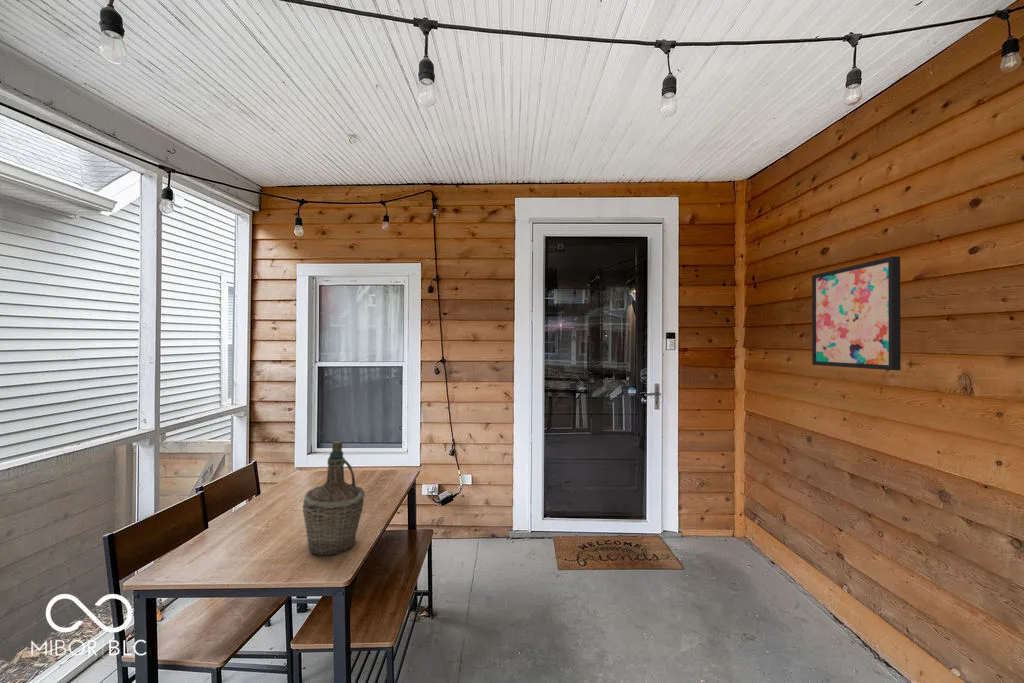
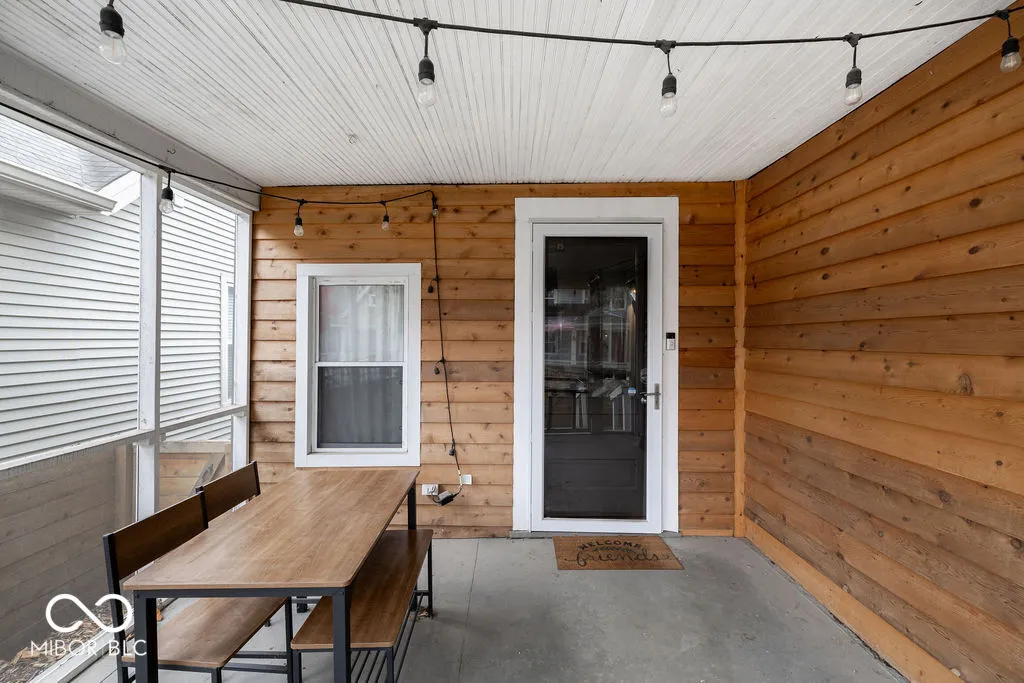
- bottle (334, 493)
- wall art (851, 317)
